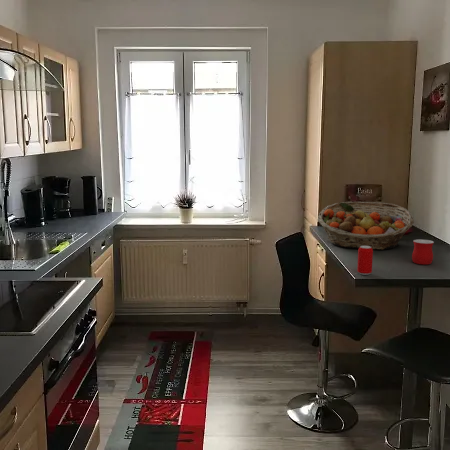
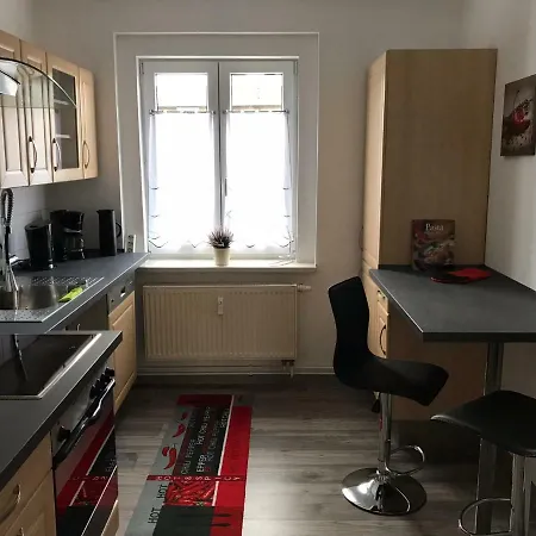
- beverage can (365, 260)
- mug (422, 251)
- fruit basket (364, 224)
